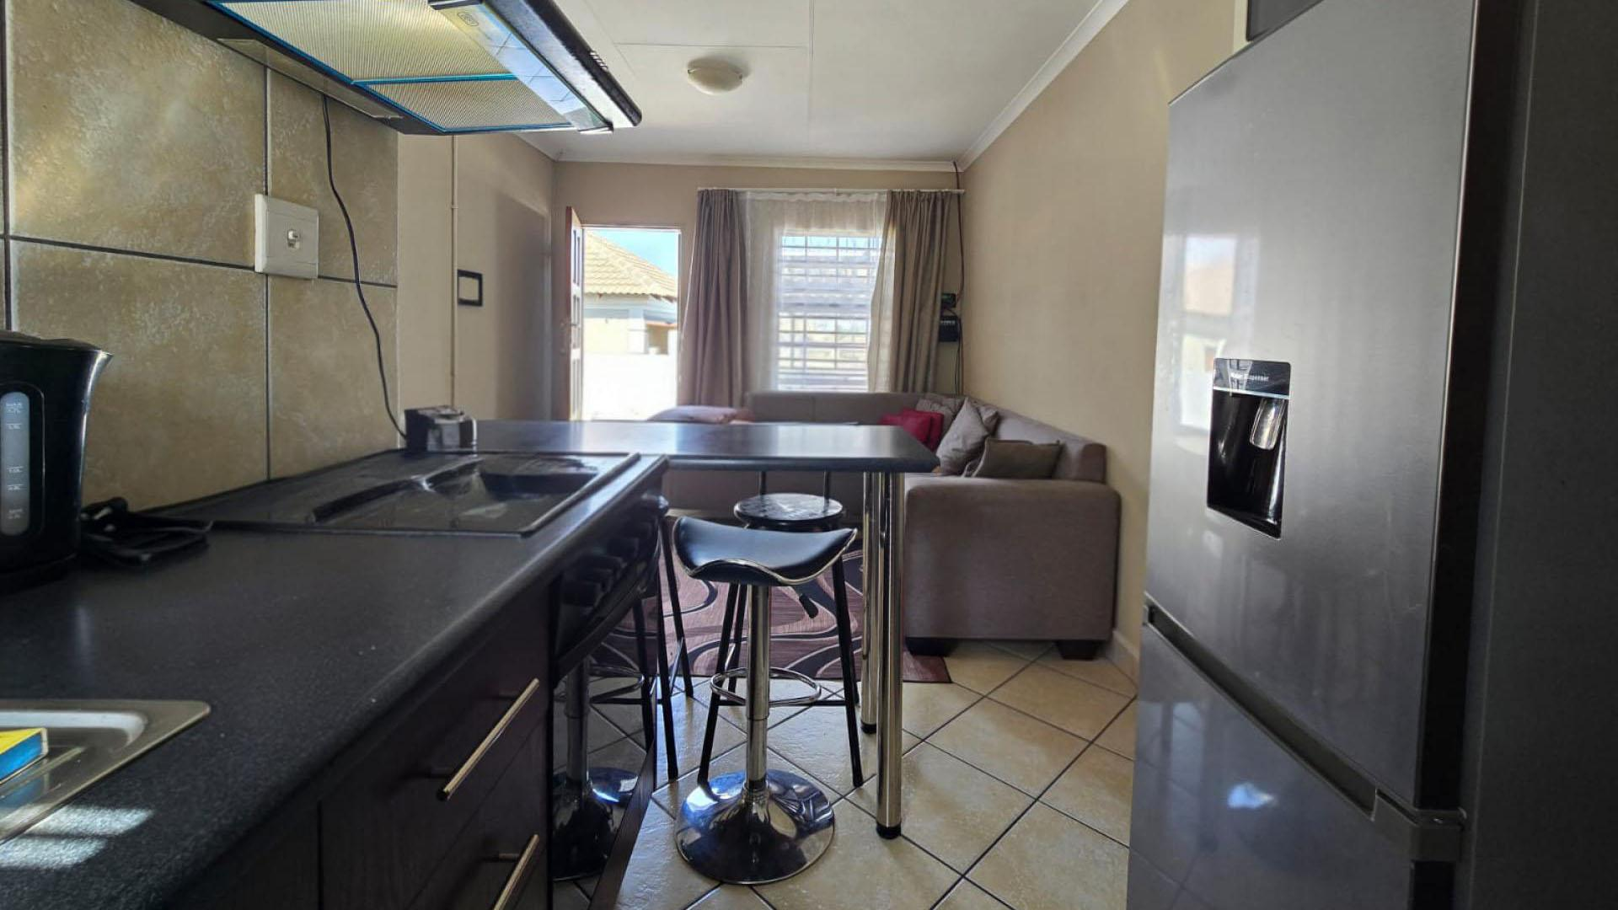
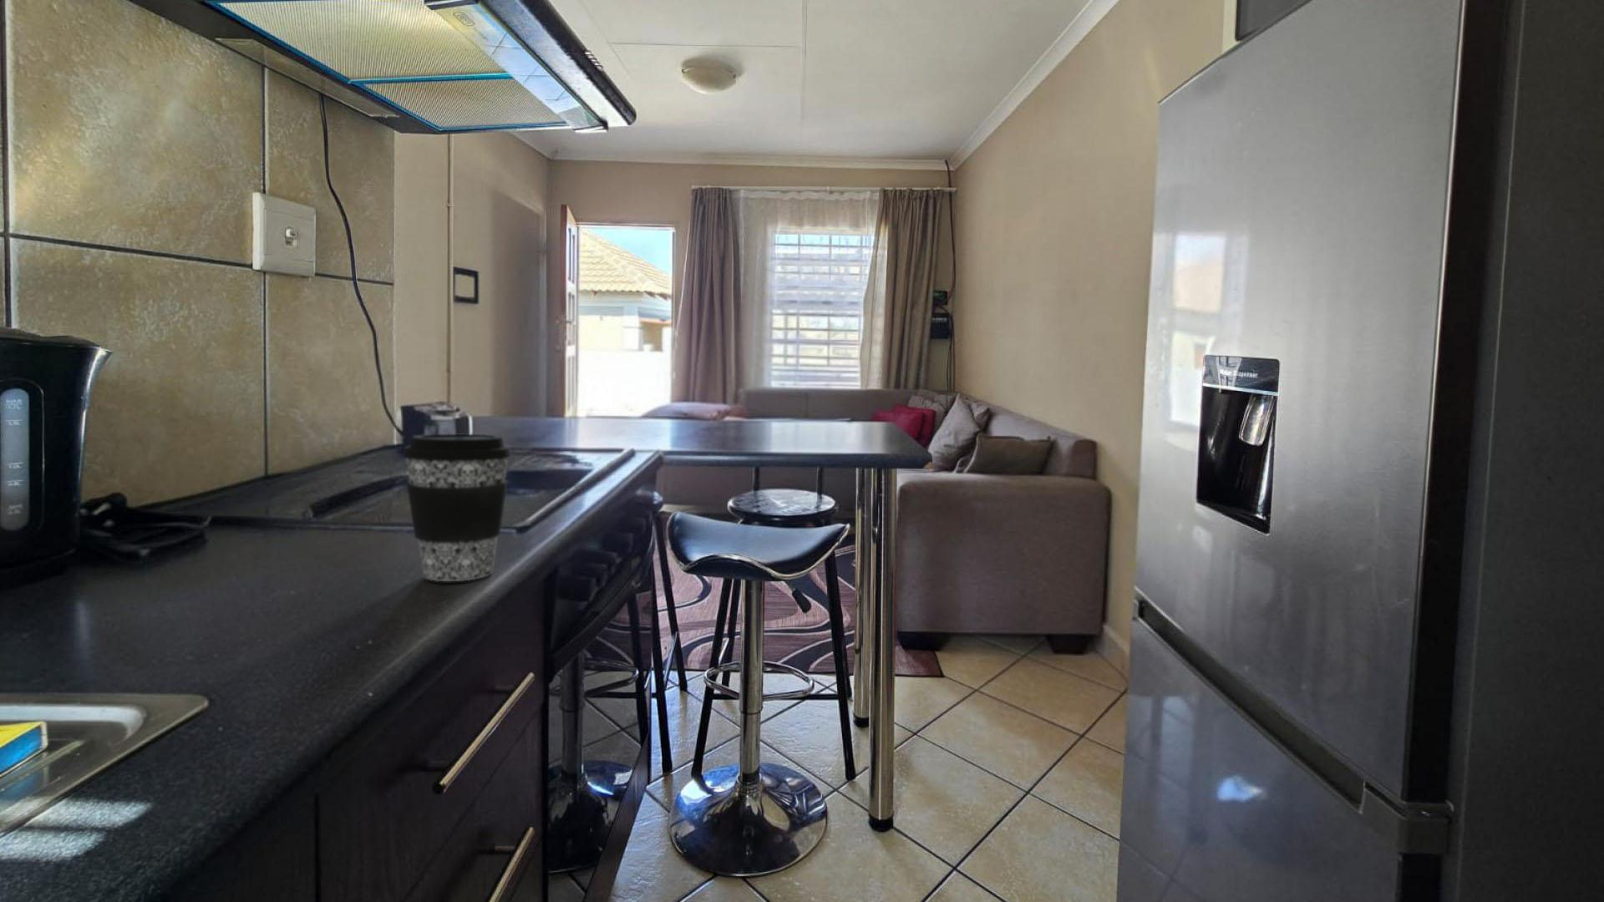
+ coffee cup (458, 506)
